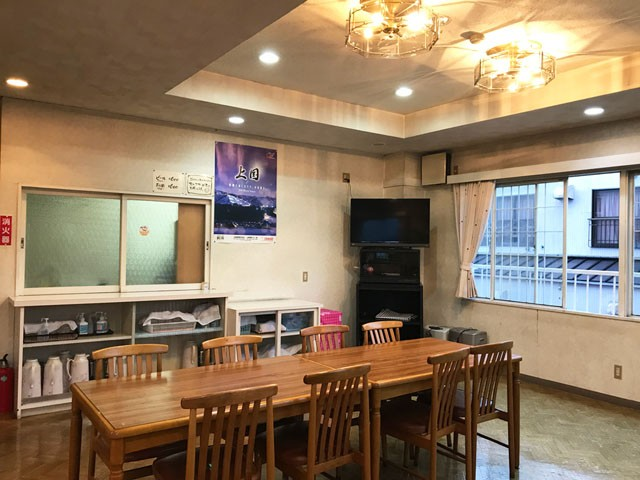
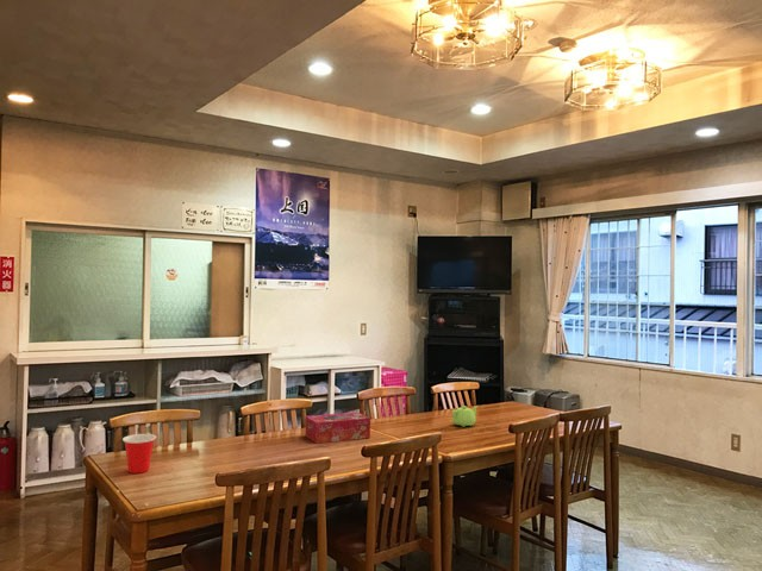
+ teapot (464, 415)
+ tissue box (337, 426)
+ cup (138, 453)
